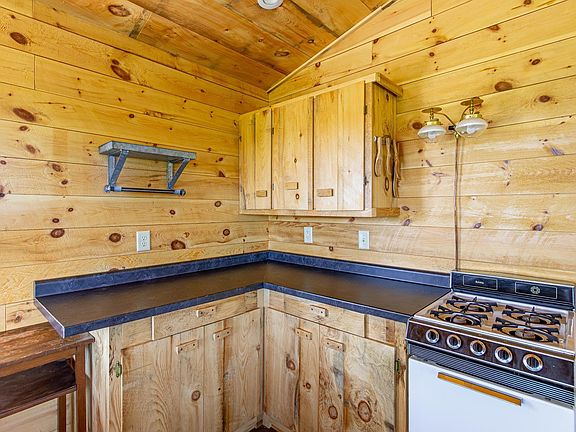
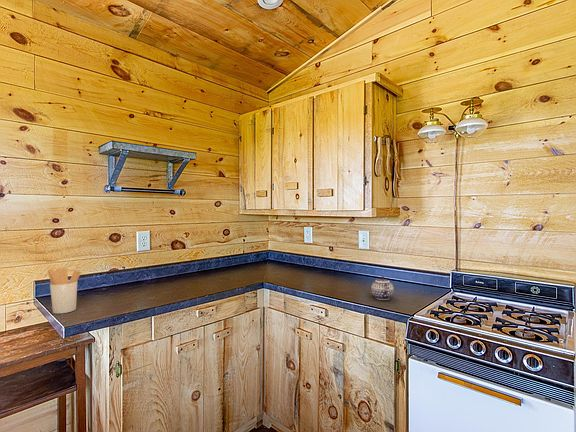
+ utensil holder (61, 288)
+ teapot (382, 287)
